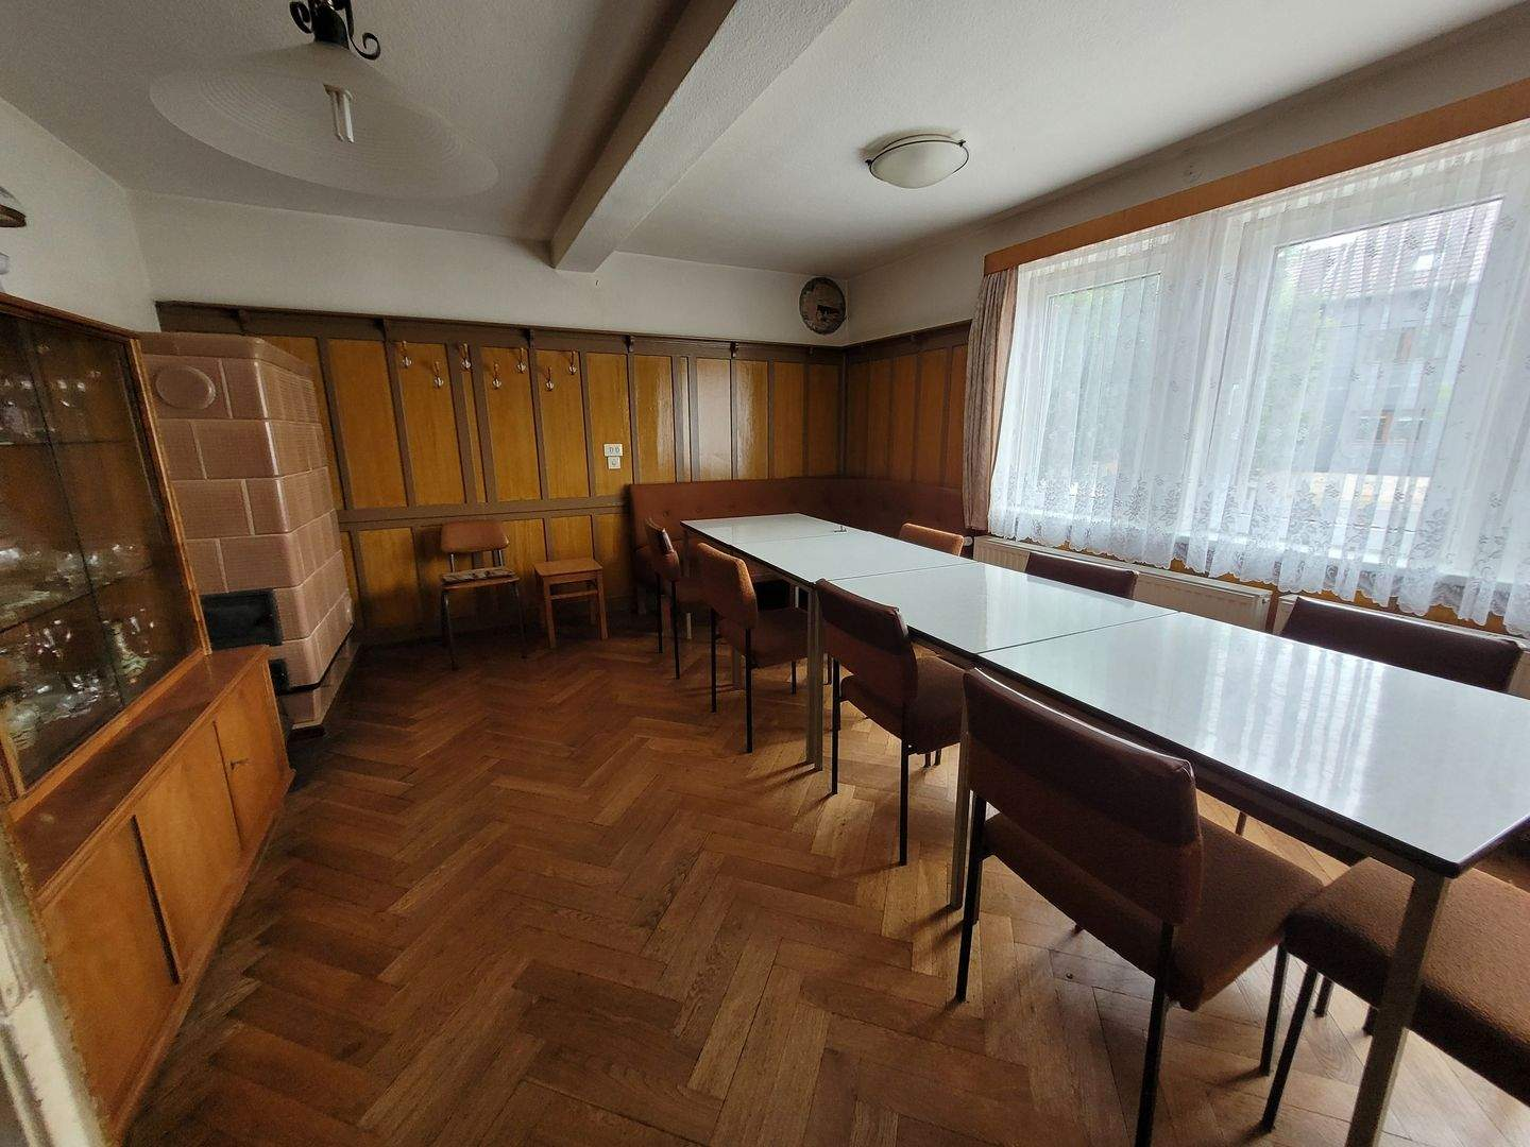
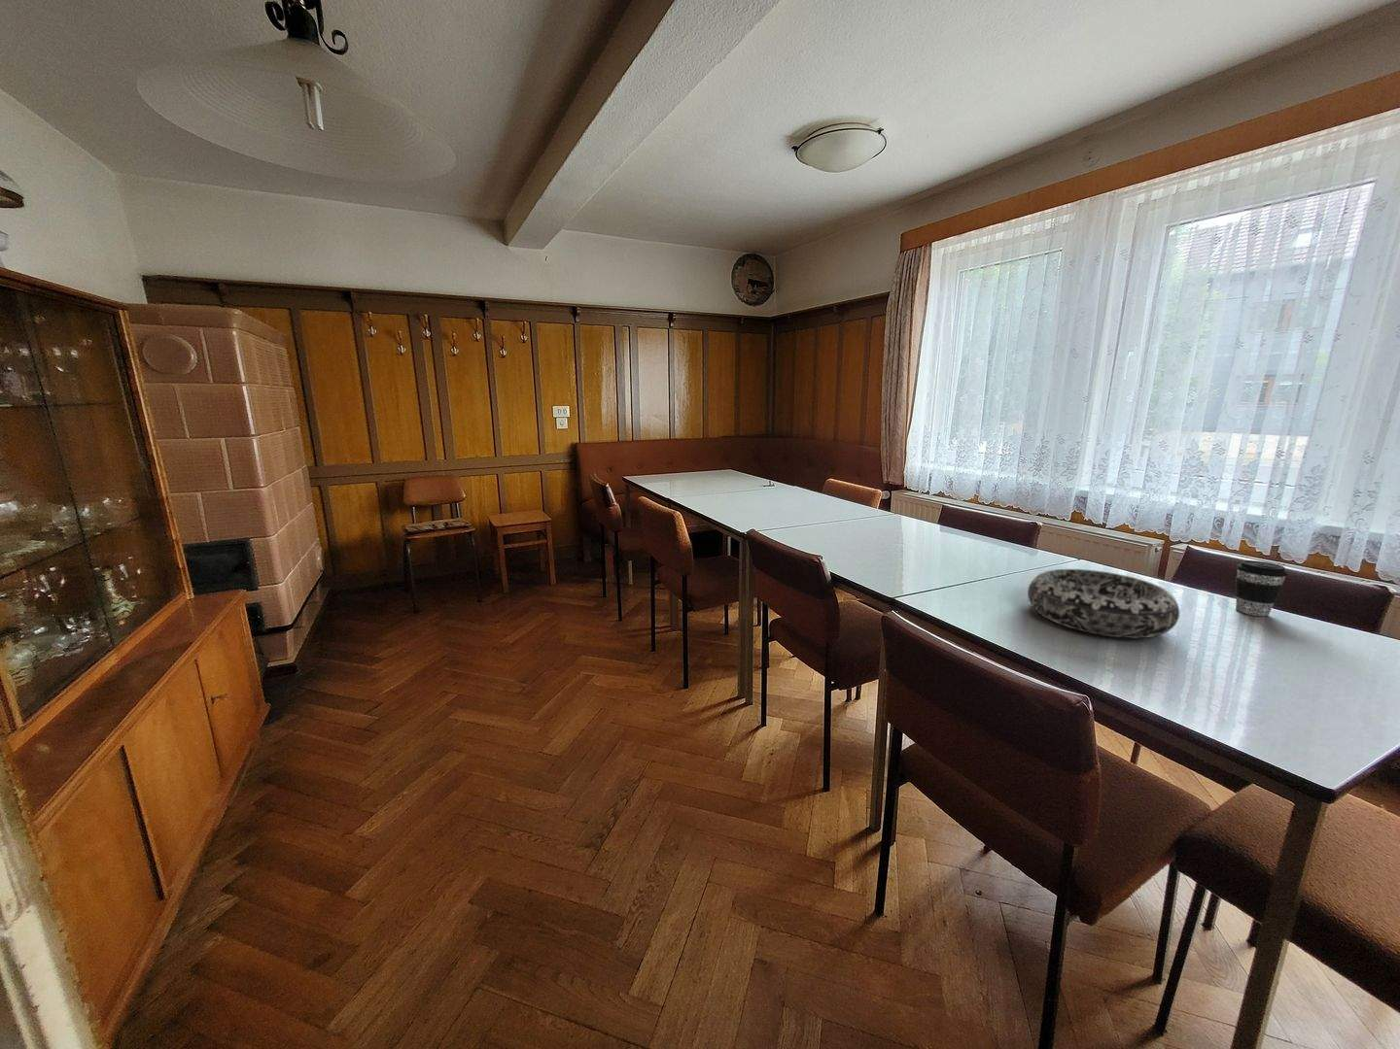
+ coffee cup (1257, 587)
+ decorative bowl (1098, 602)
